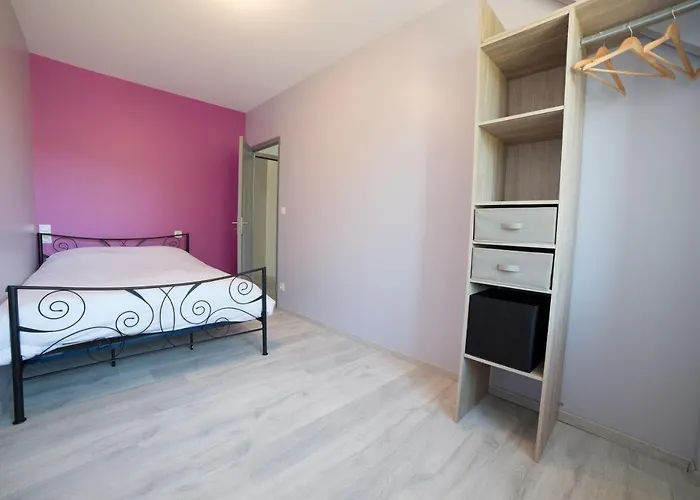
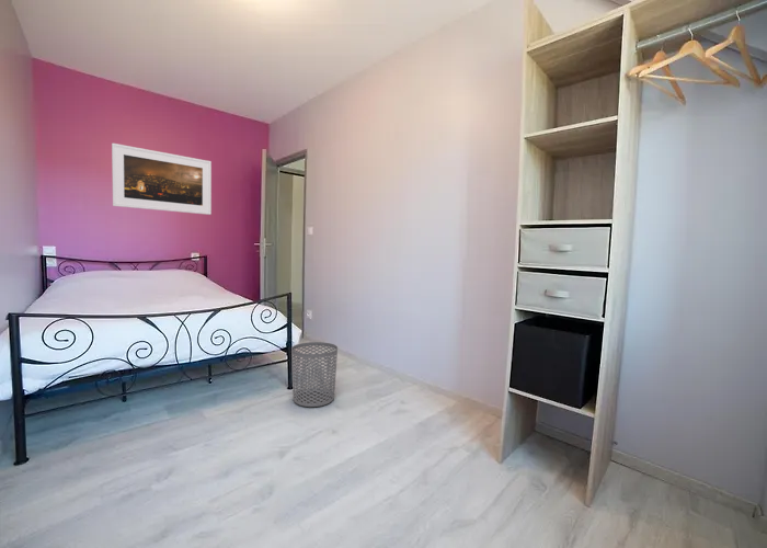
+ waste bin (314, 373)
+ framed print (165, 182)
